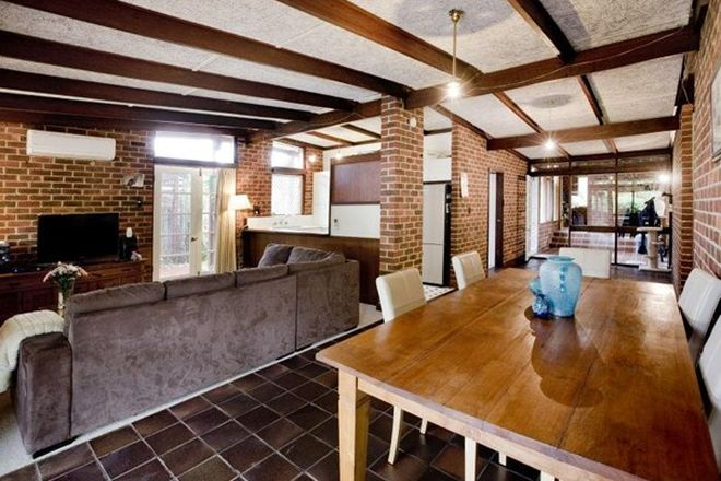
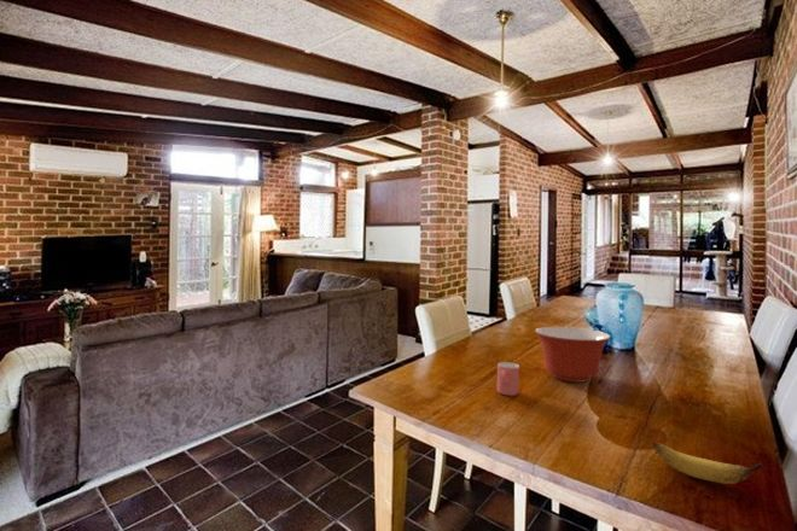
+ cup (506, 379)
+ banana (703, 463)
+ mixing bowl (570, 354)
